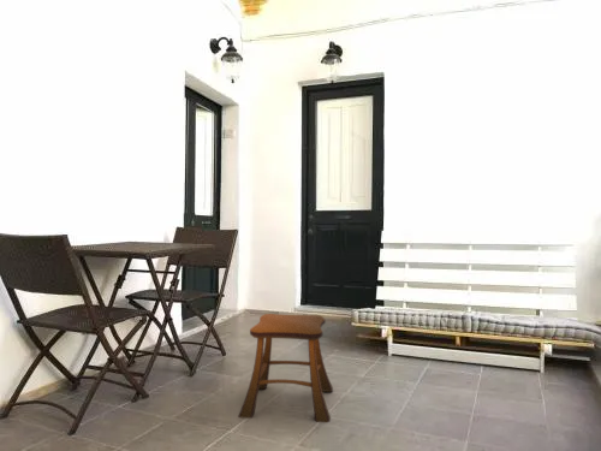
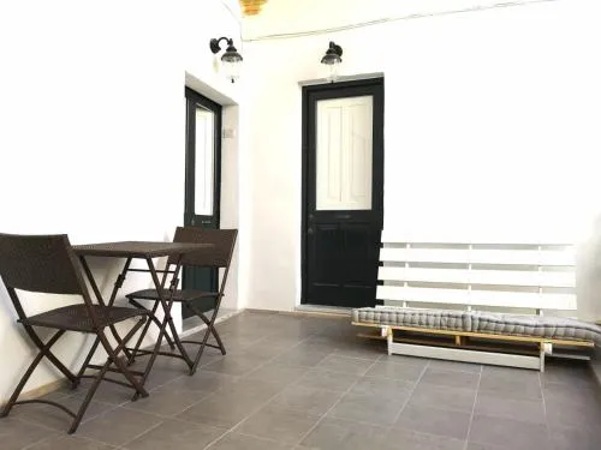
- stool (288, 361)
